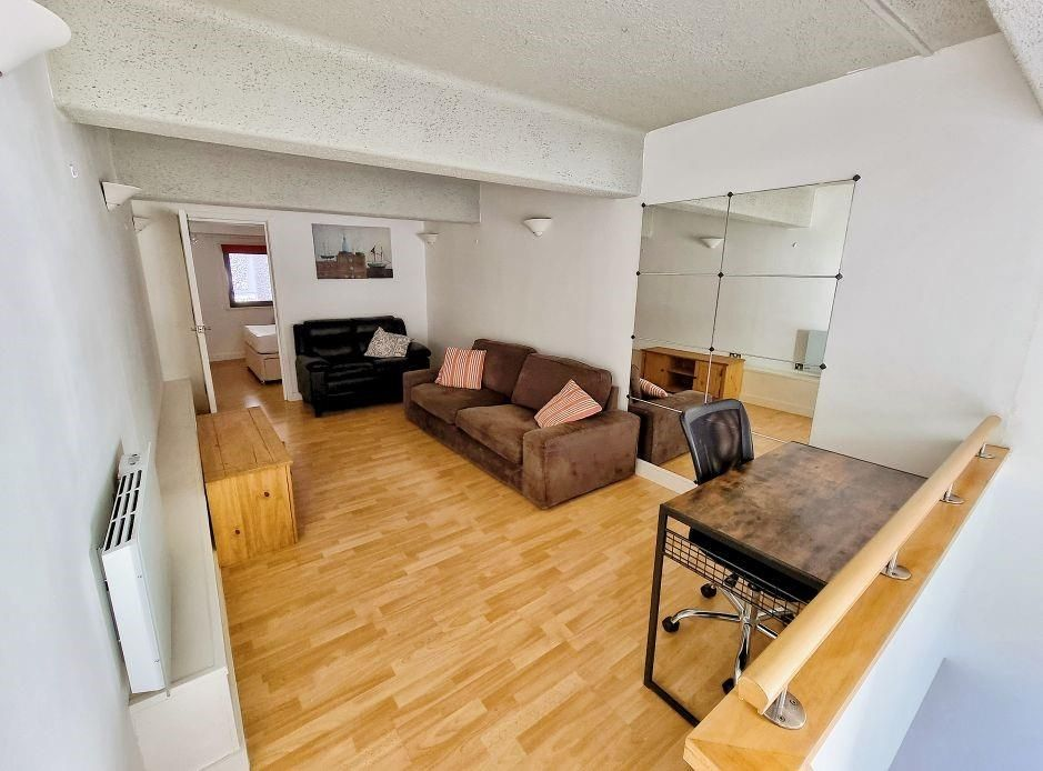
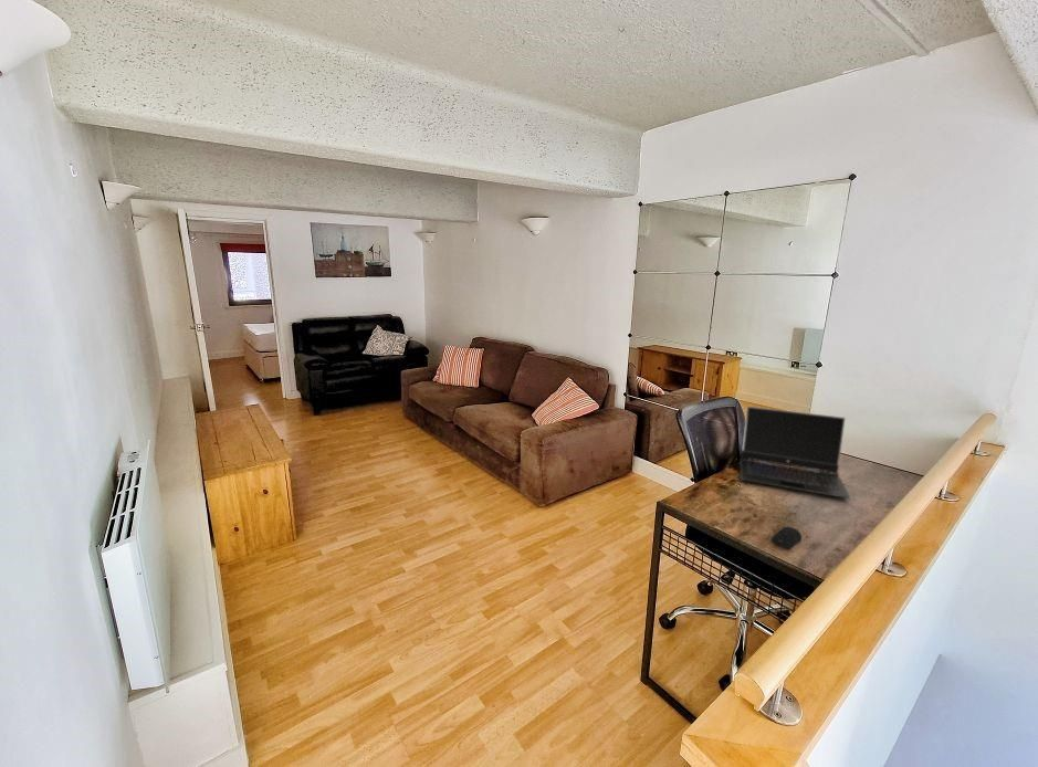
+ laptop computer (793, 449)
+ computer mouse (787, 535)
